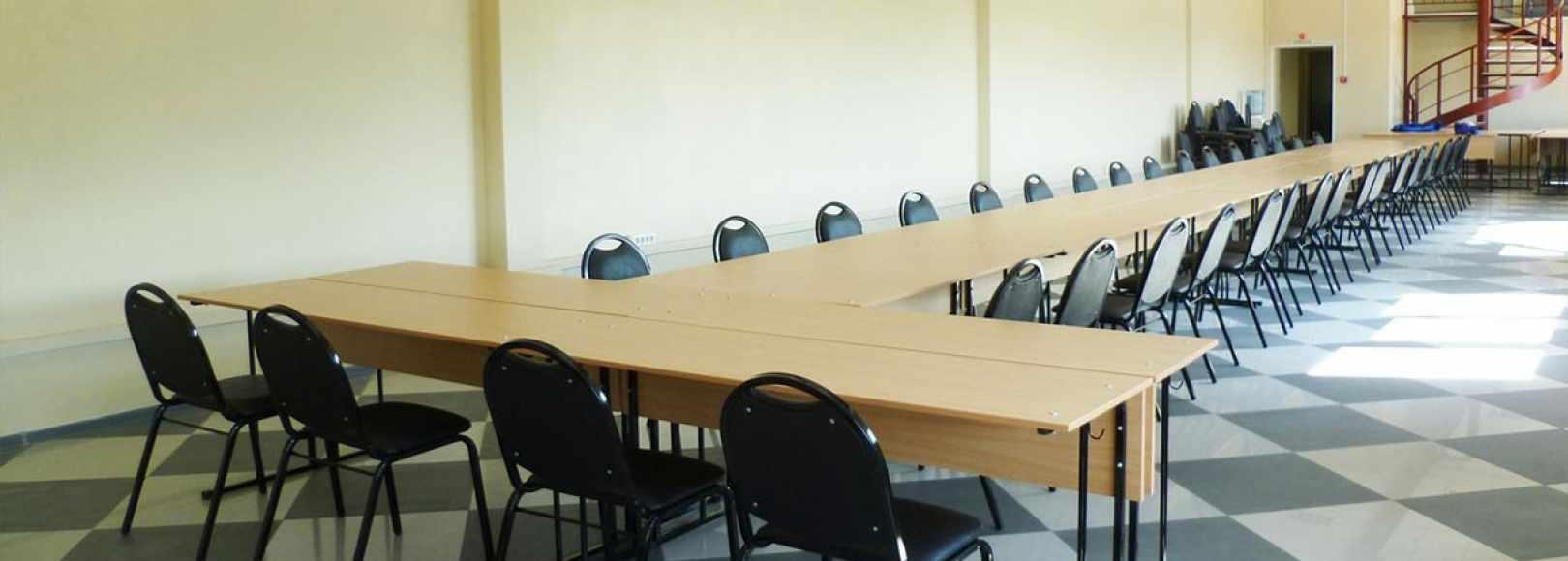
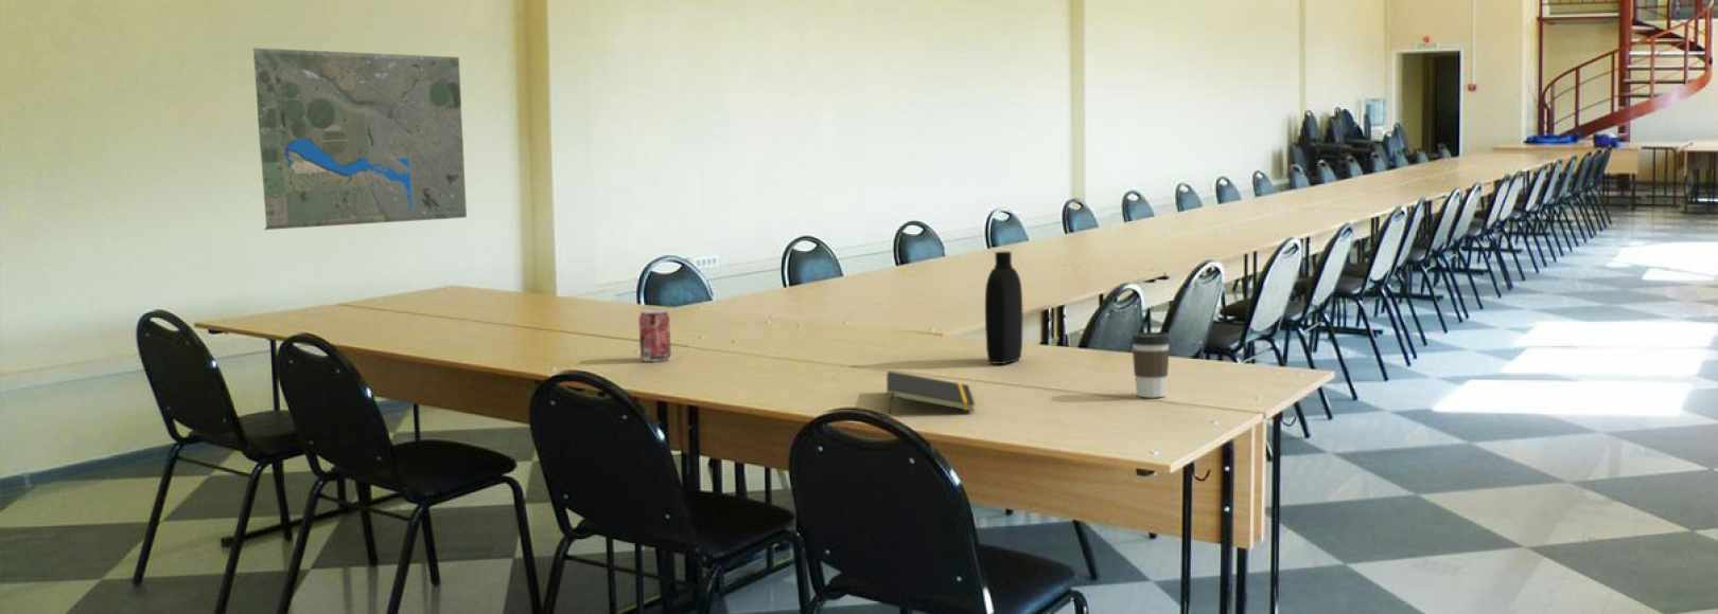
+ notepad (929, 390)
+ road map (367, 138)
+ beverage can (654, 335)
+ bottle (1004, 306)
+ coffee cup (1150, 364)
